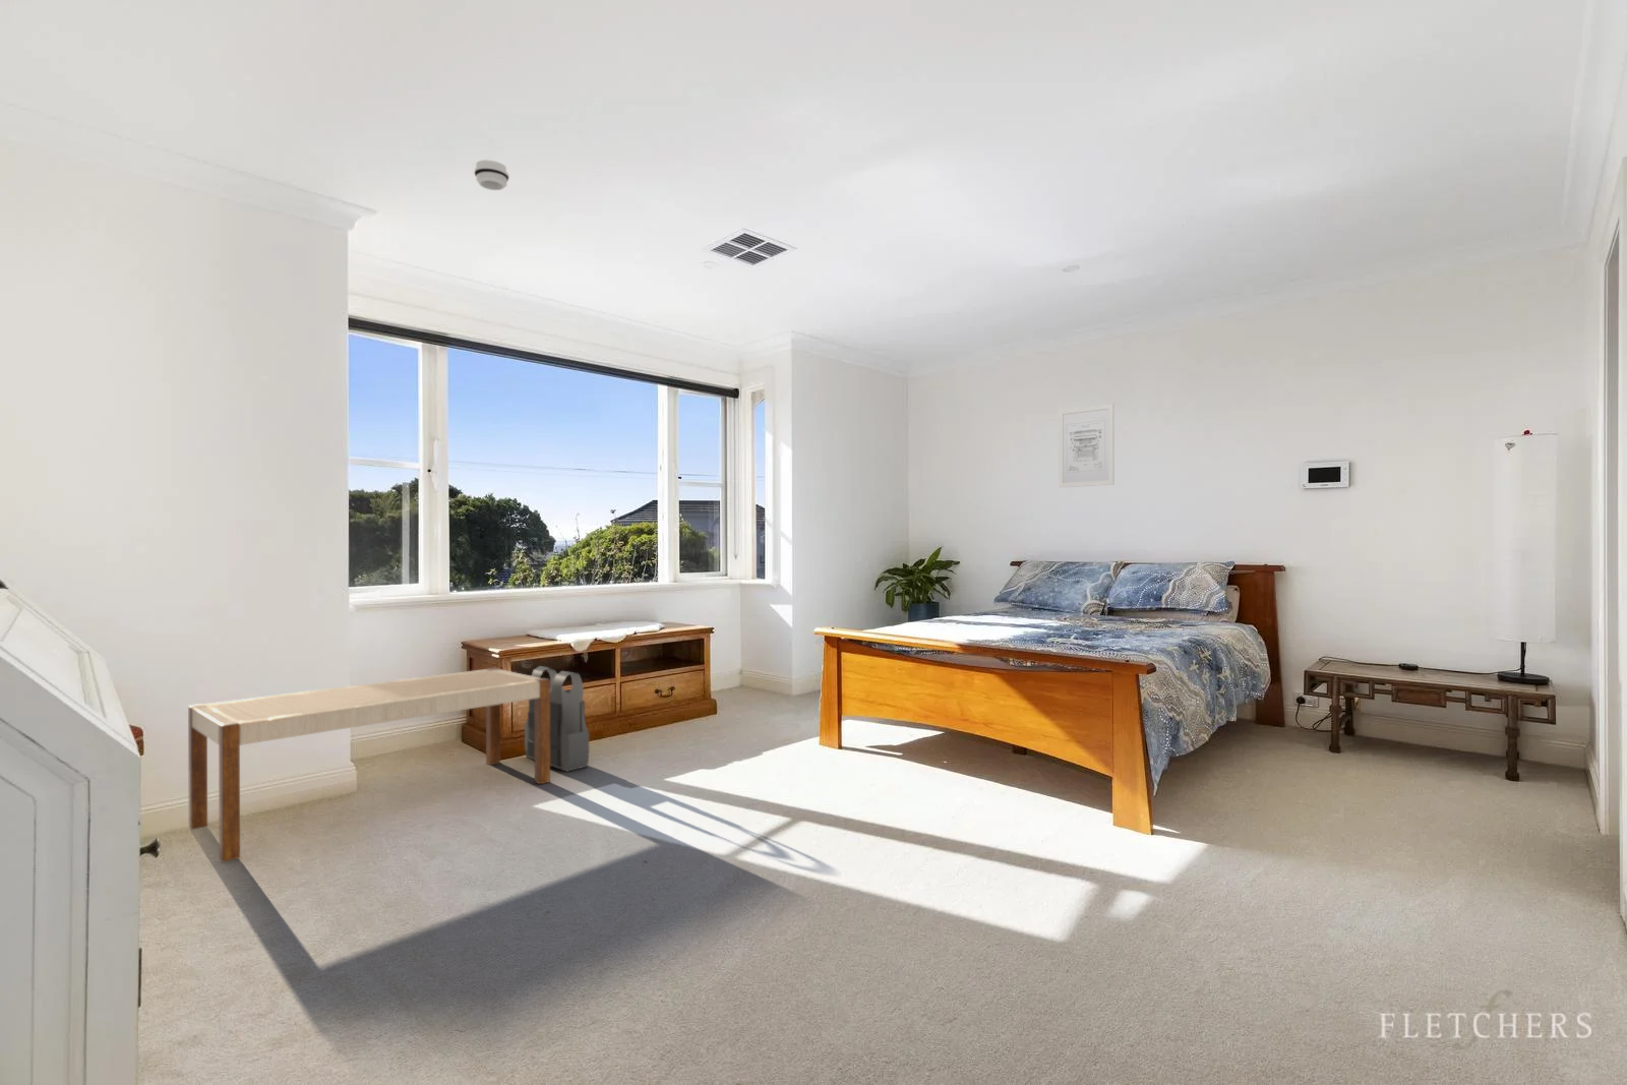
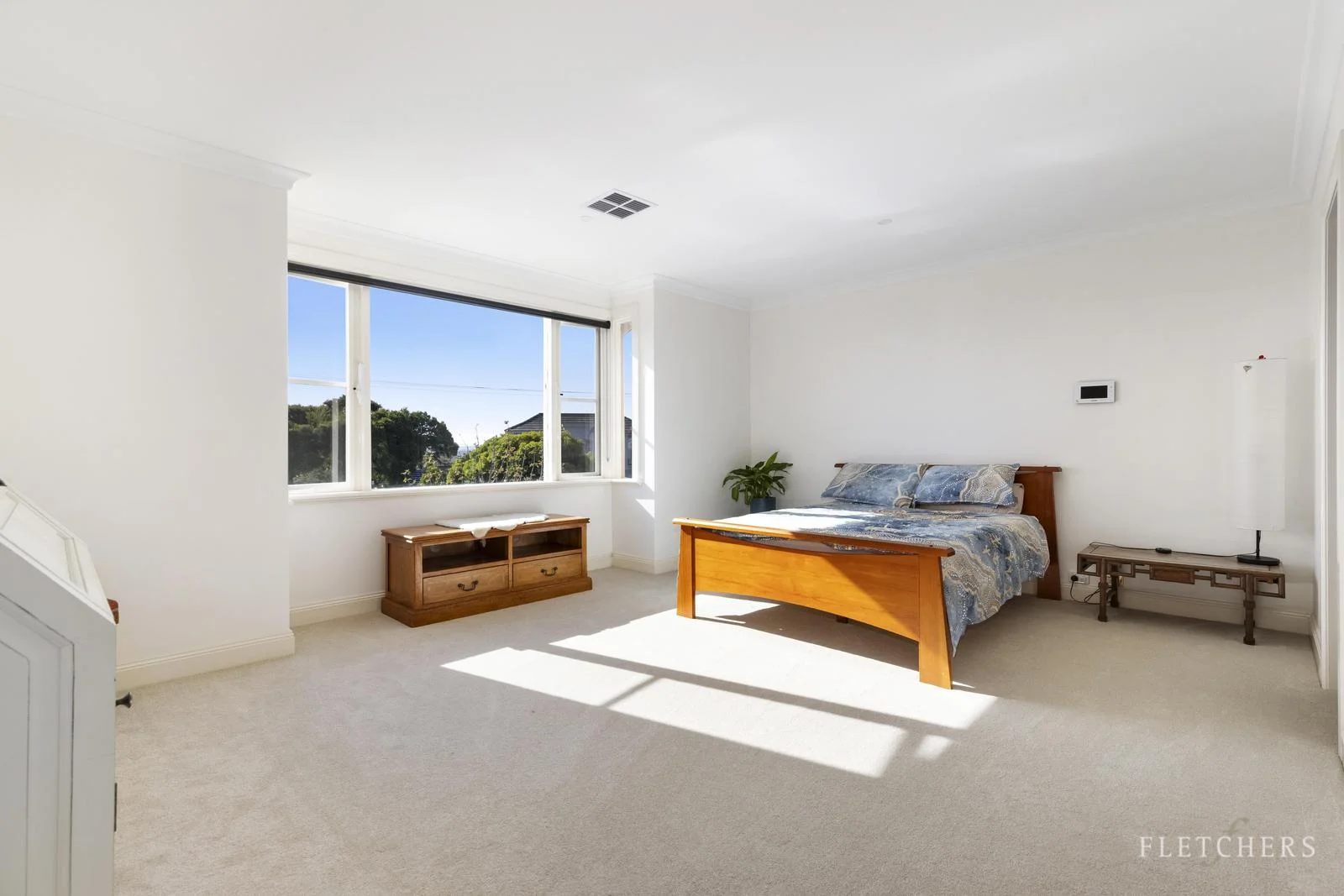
- smoke detector (491, 174)
- wall art (1085, 447)
- bench (383, 722)
- body armor vest (556, 714)
